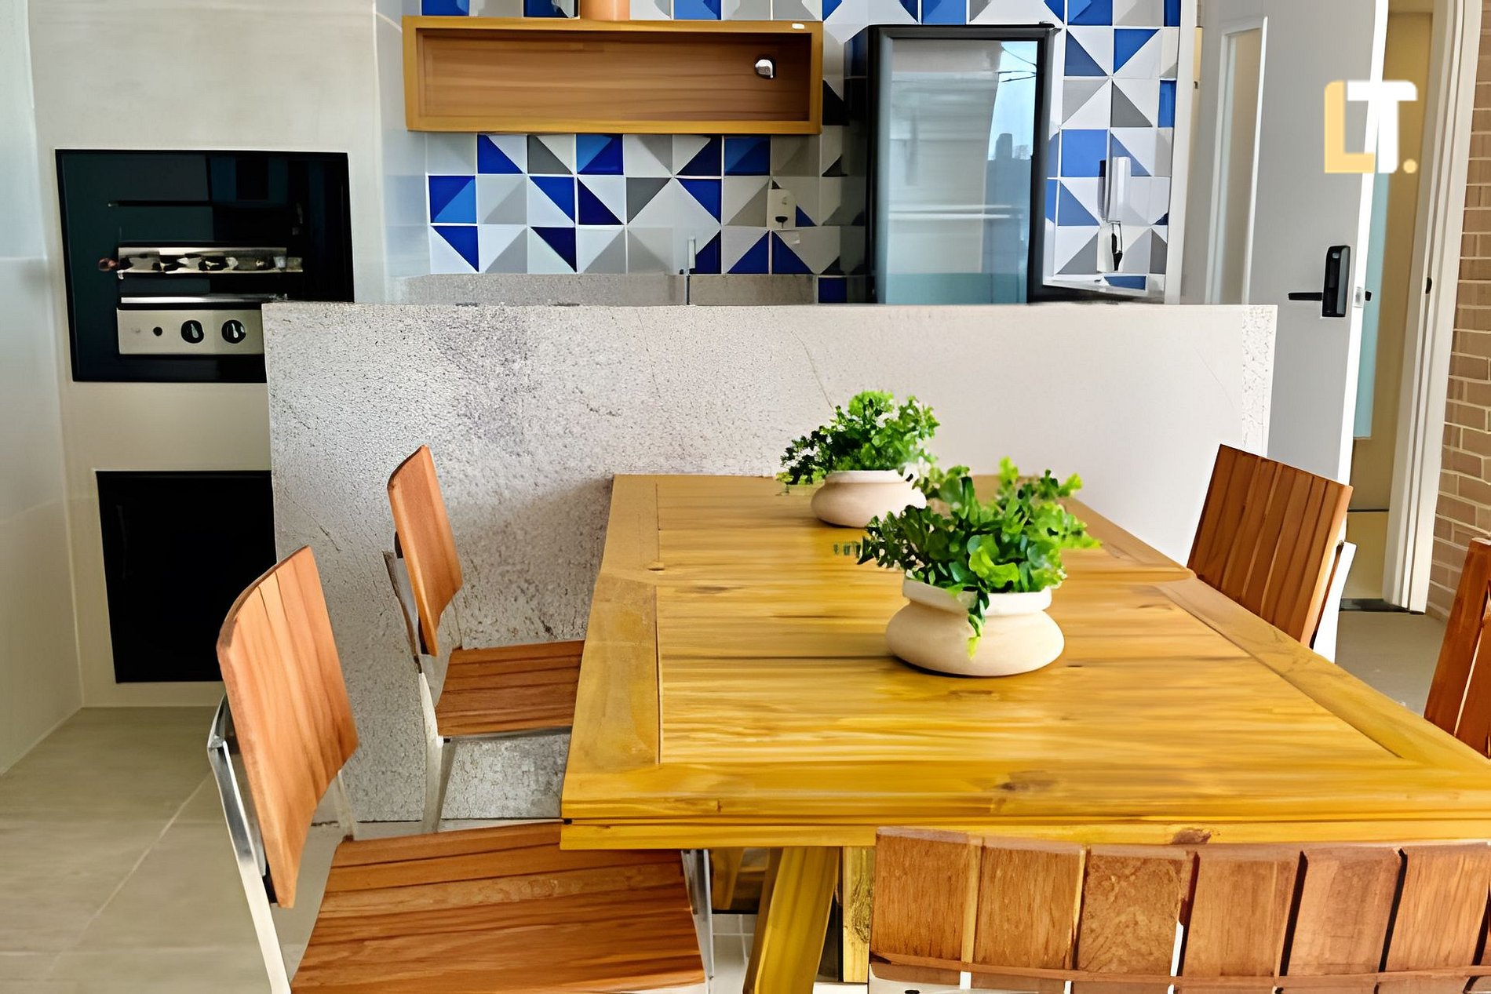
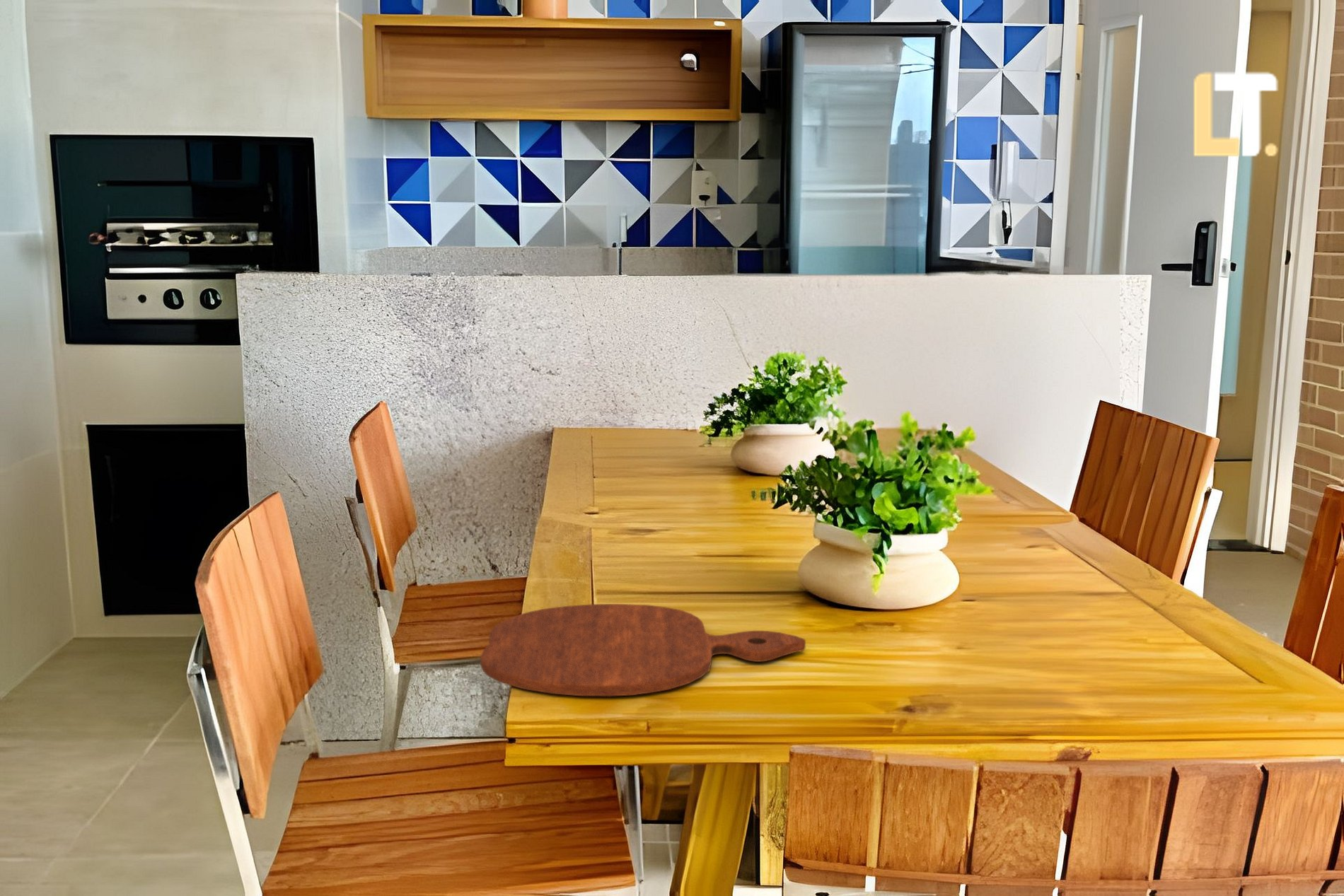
+ cutting board (646, 645)
